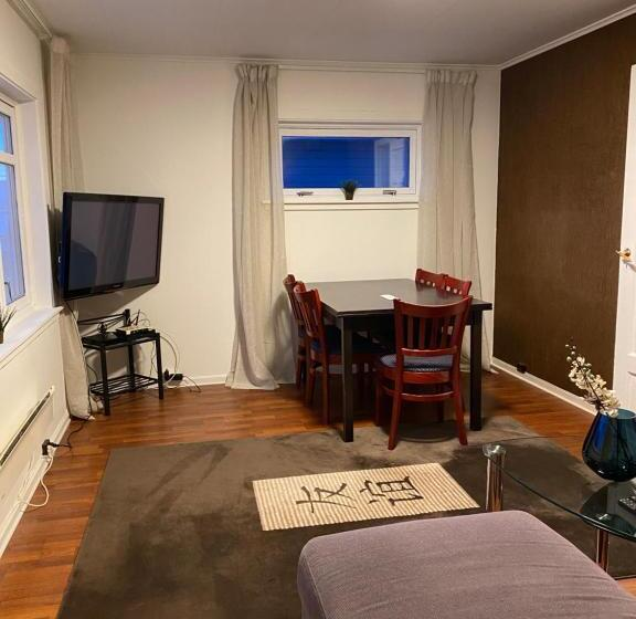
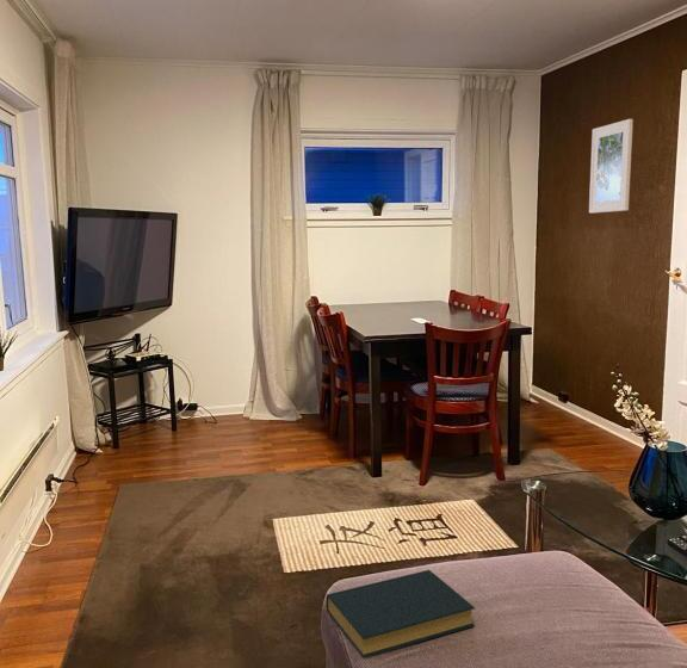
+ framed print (609, 168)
+ hardback book (398, 608)
